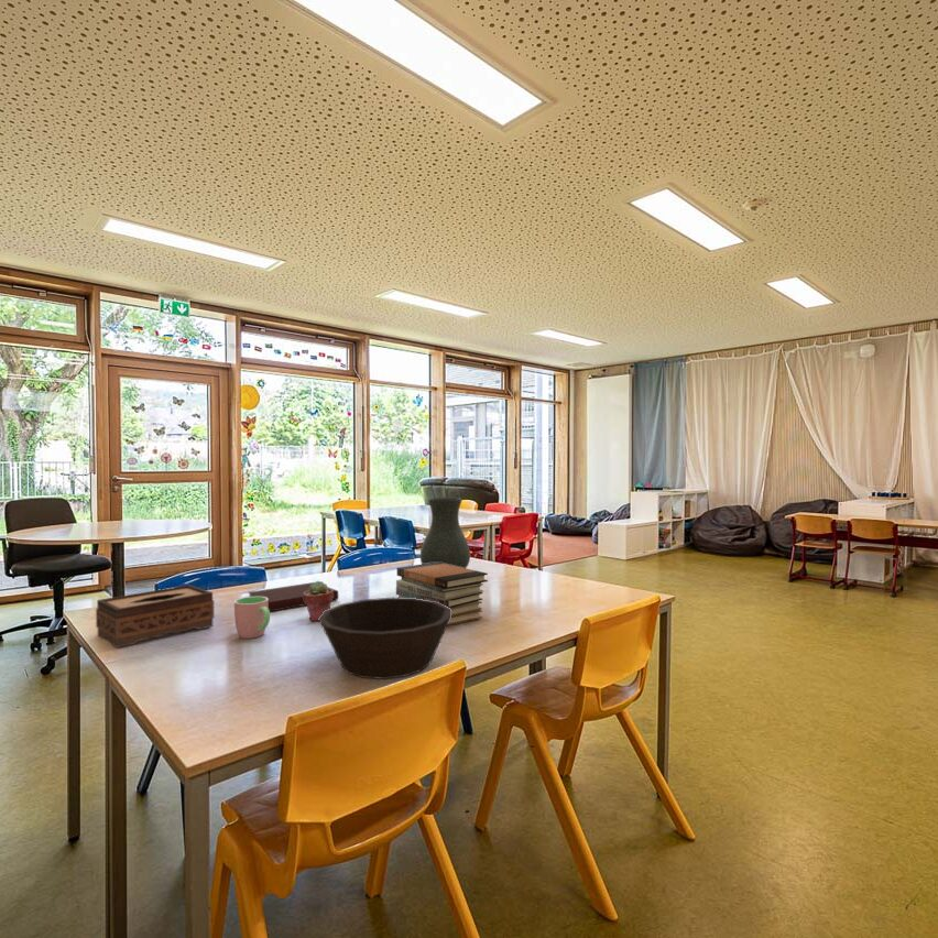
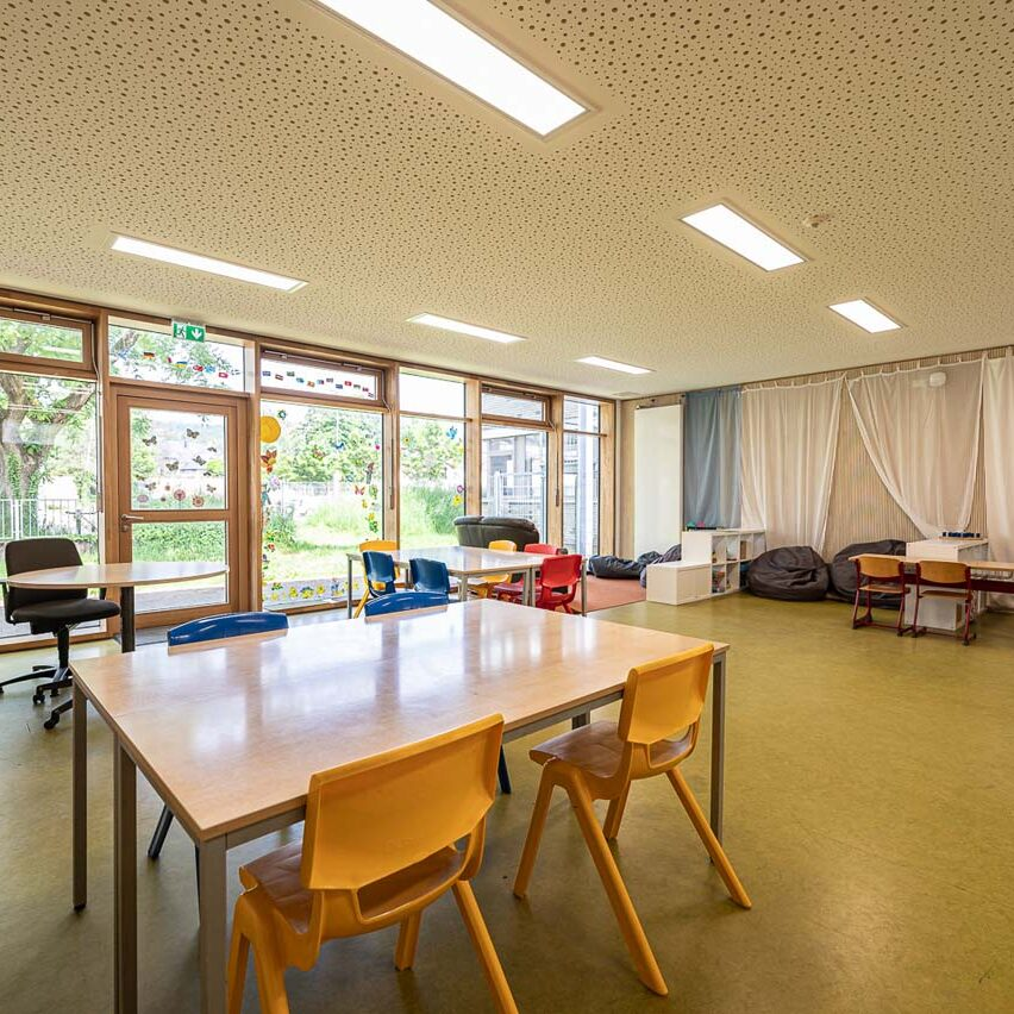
- vase (445, 543)
- bowl (386, 637)
- book stack (439, 591)
- cup (254, 618)
- potted succulent (318, 599)
- notebook (293, 596)
- tissue box (156, 613)
